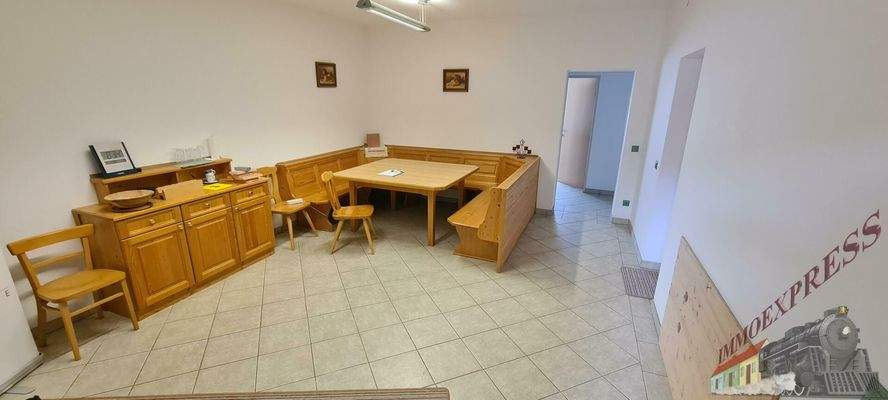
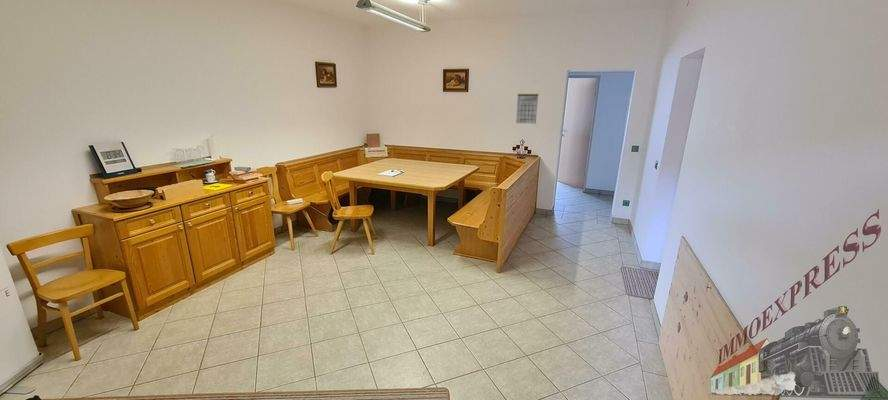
+ calendar (527, 105)
